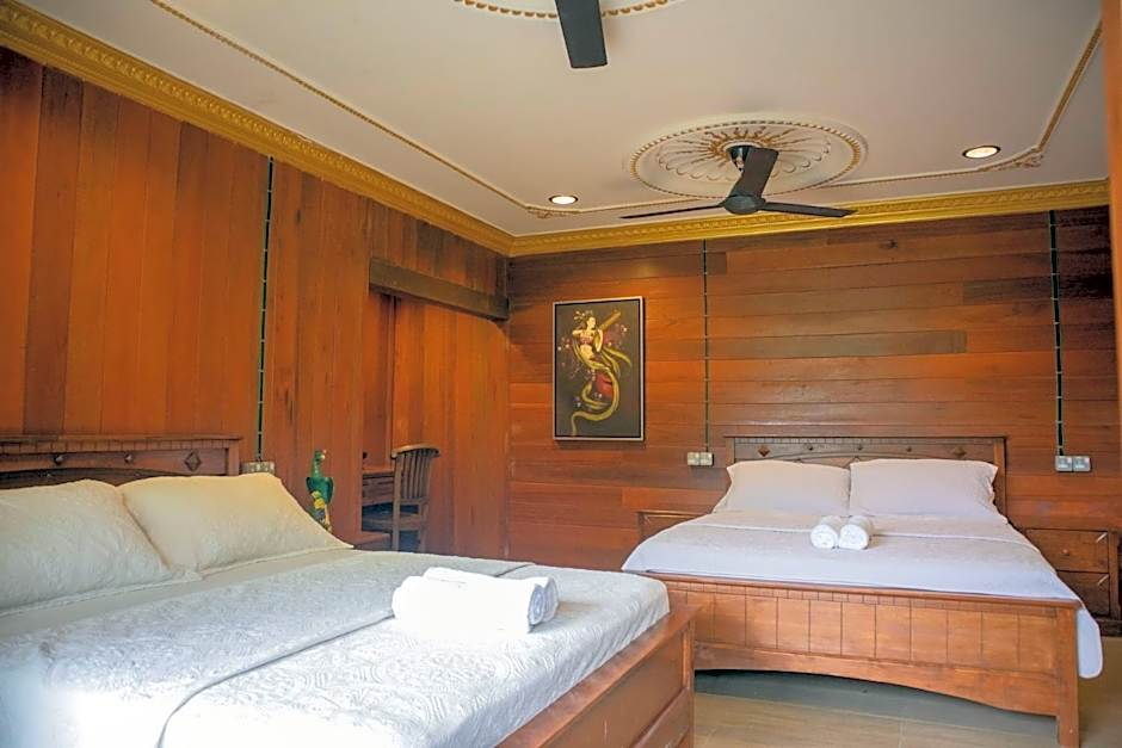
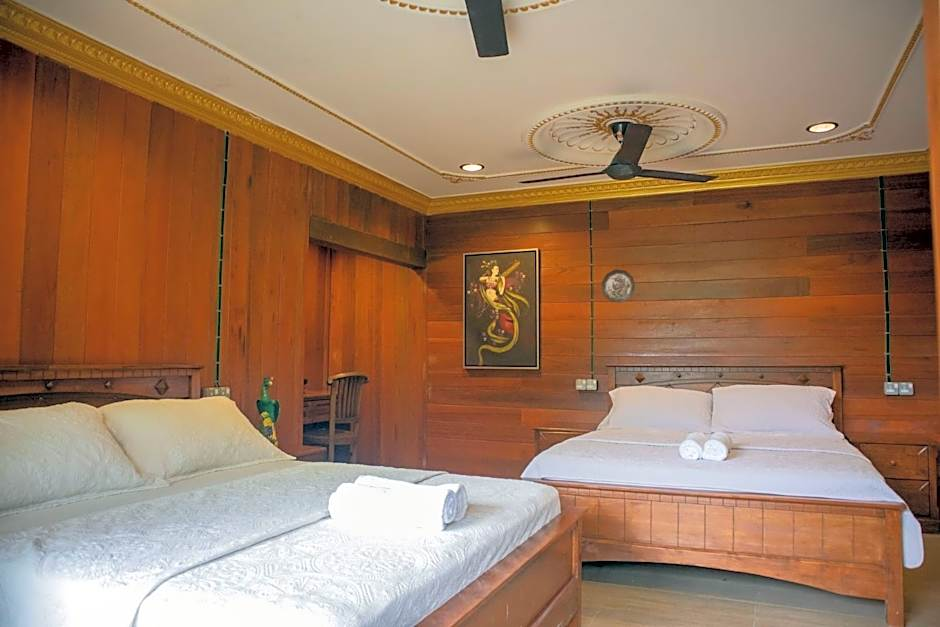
+ decorative plate (618, 286)
